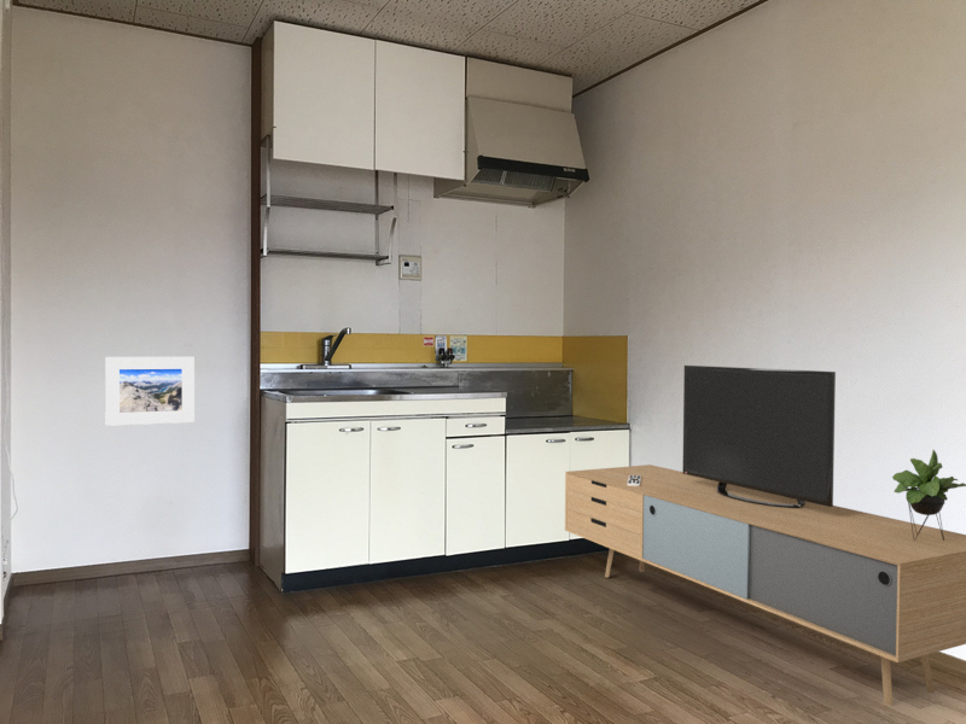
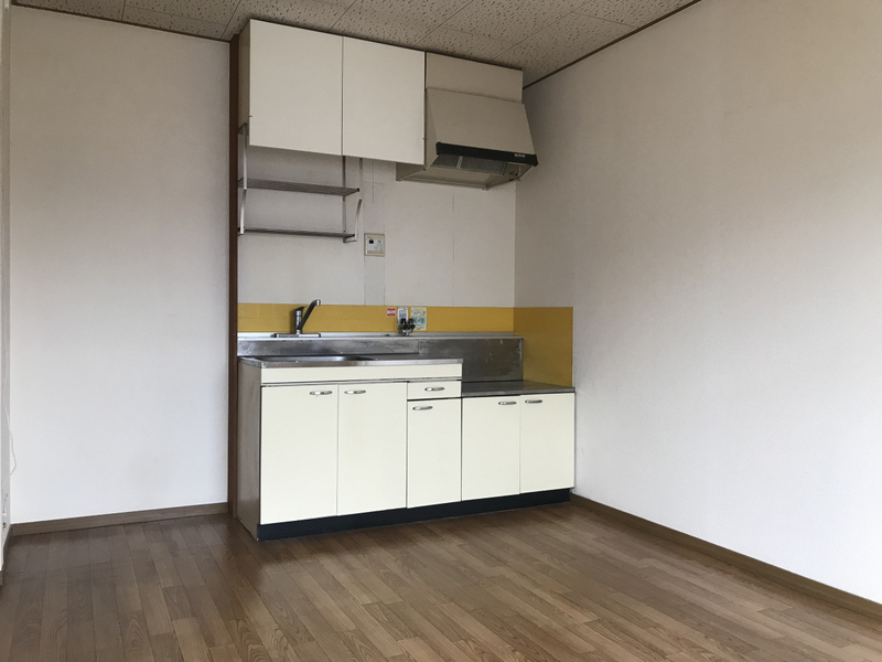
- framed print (151, 390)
- media console (741, 496)
